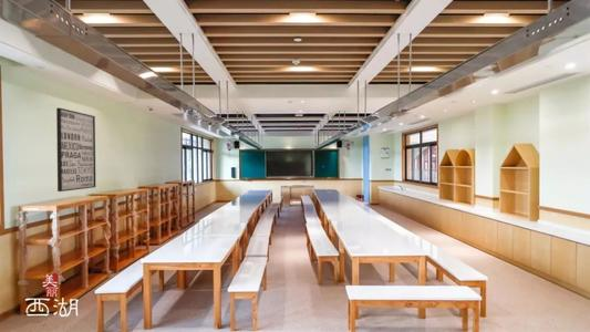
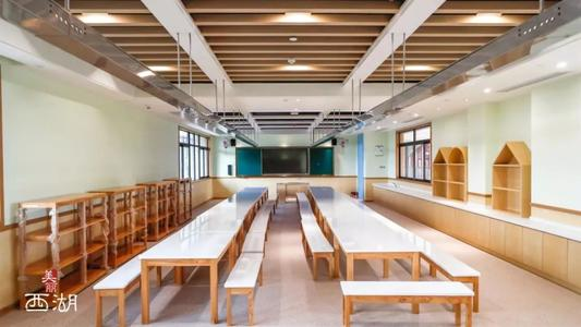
- wall art (77, 151)
